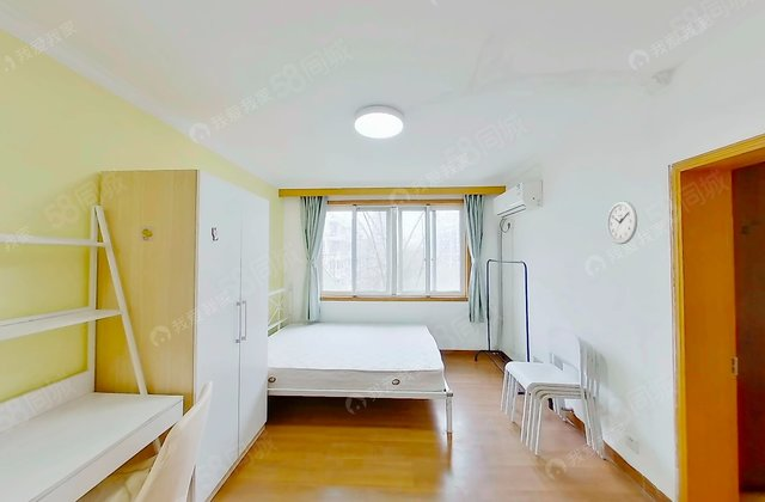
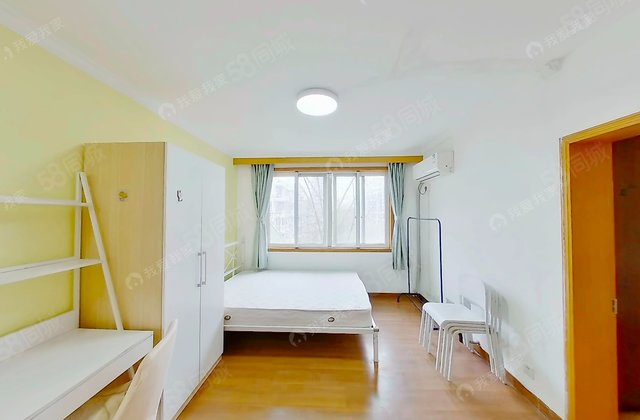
- wall clock (620, 222)
